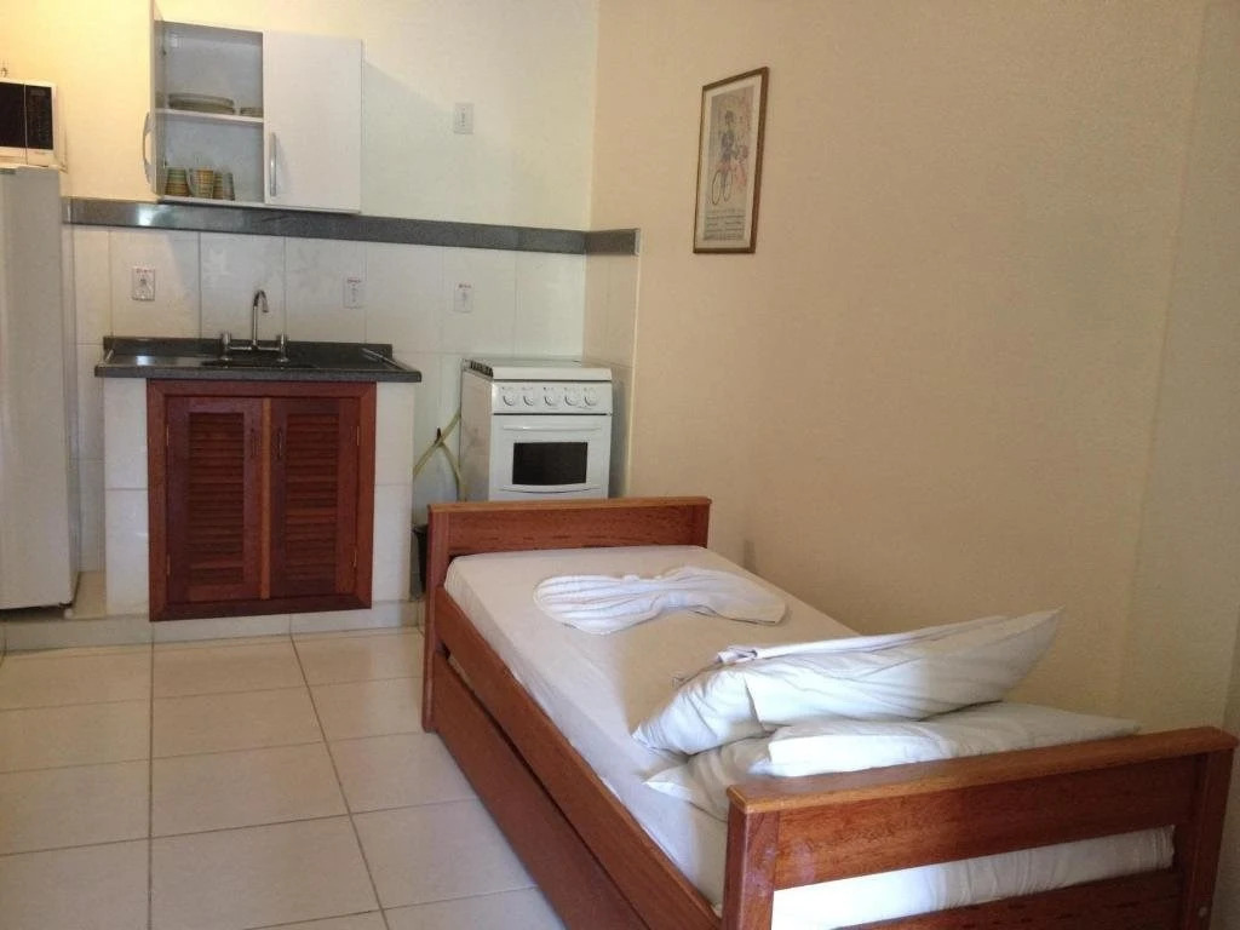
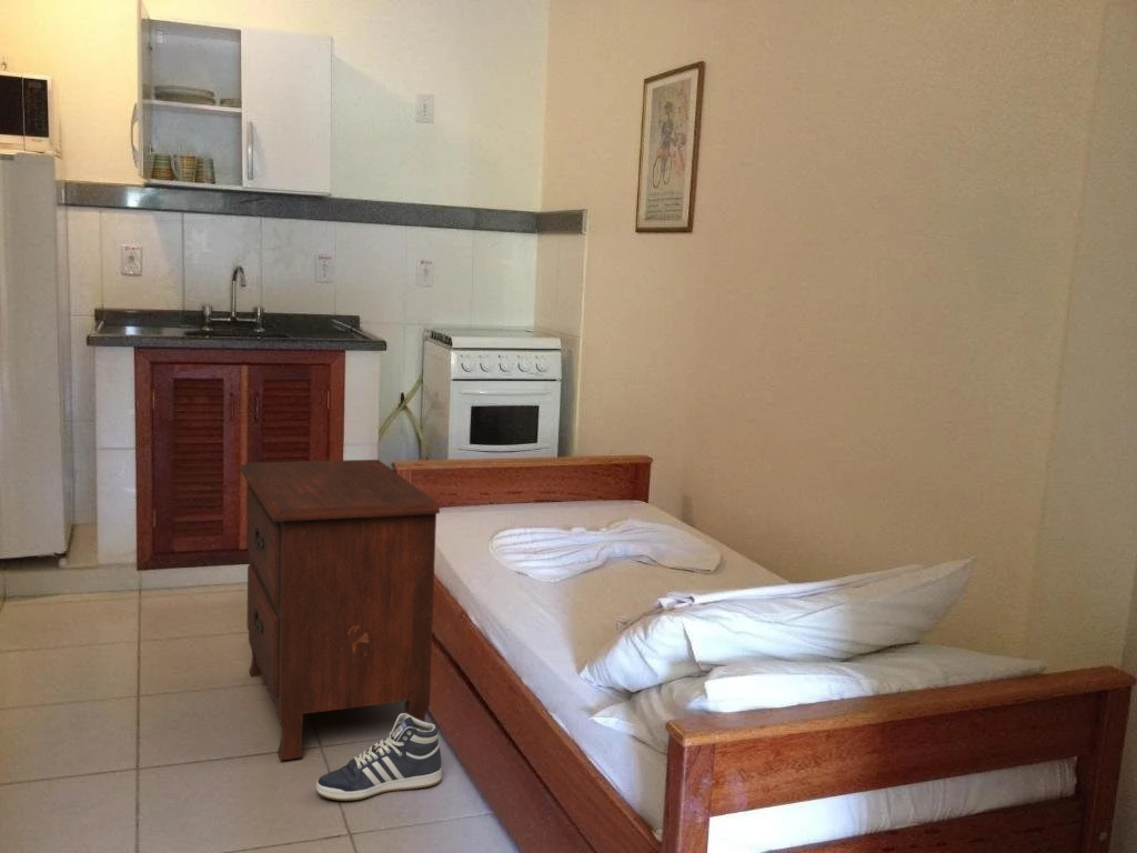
+ nightstand (329, 594)
+ sneaker (380, 754)
